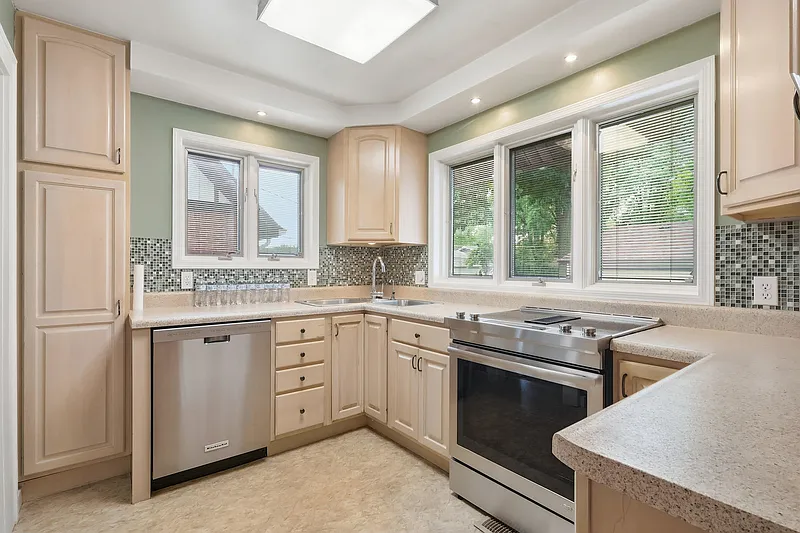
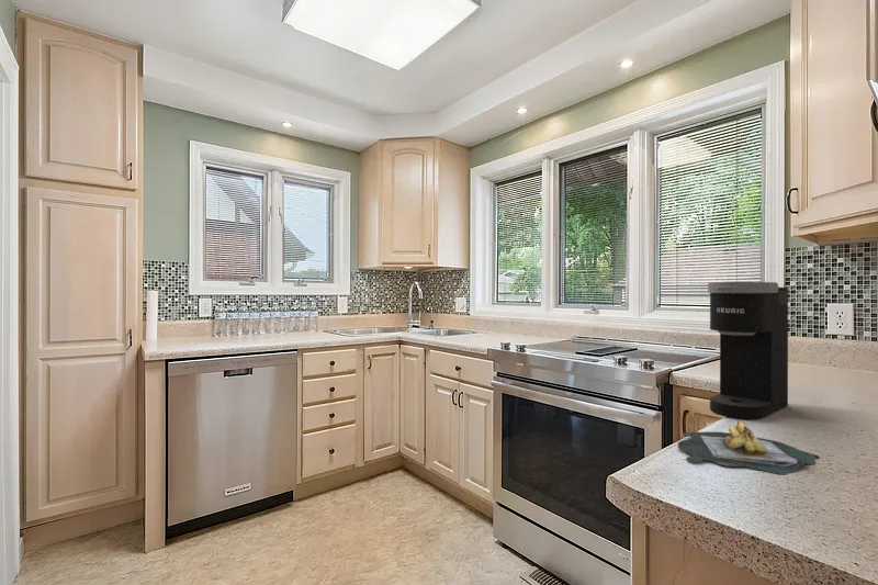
+ coffee maker (748, 345)
+ banana bunch (742, 437)
